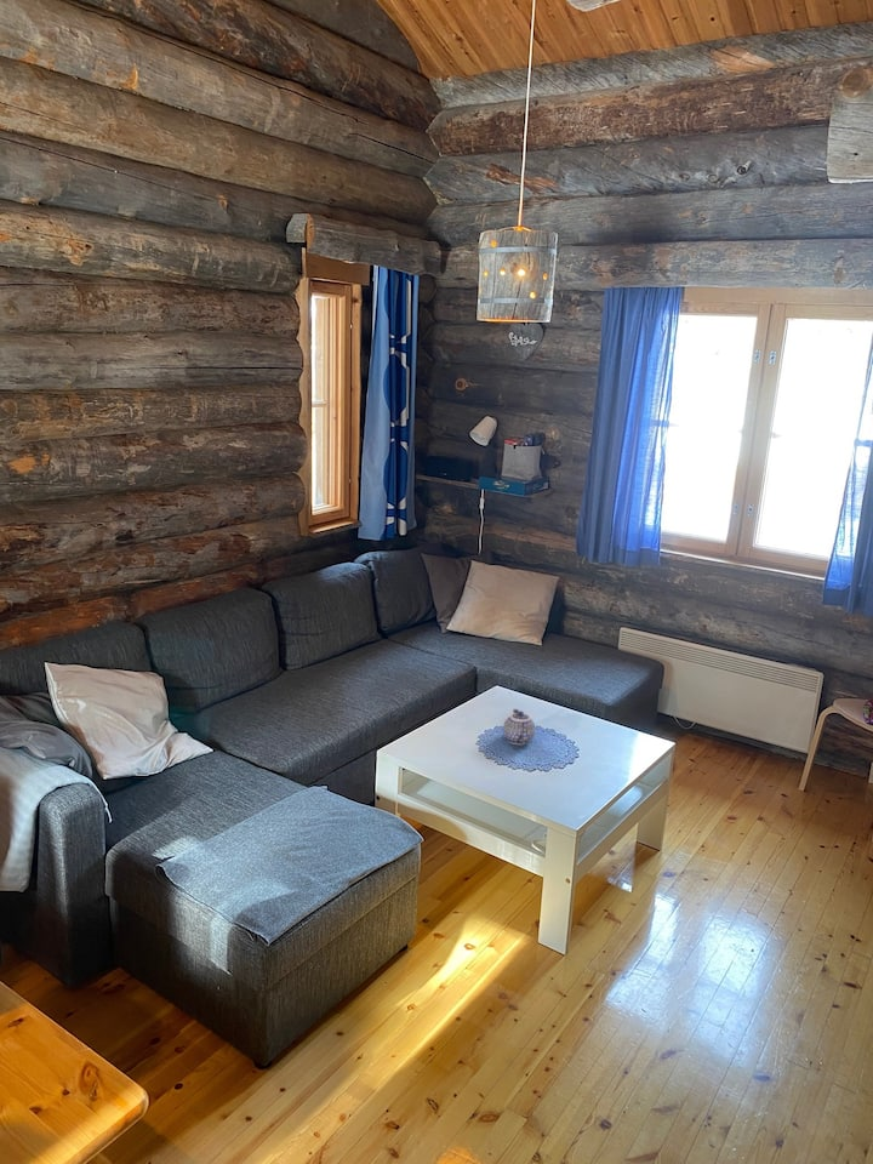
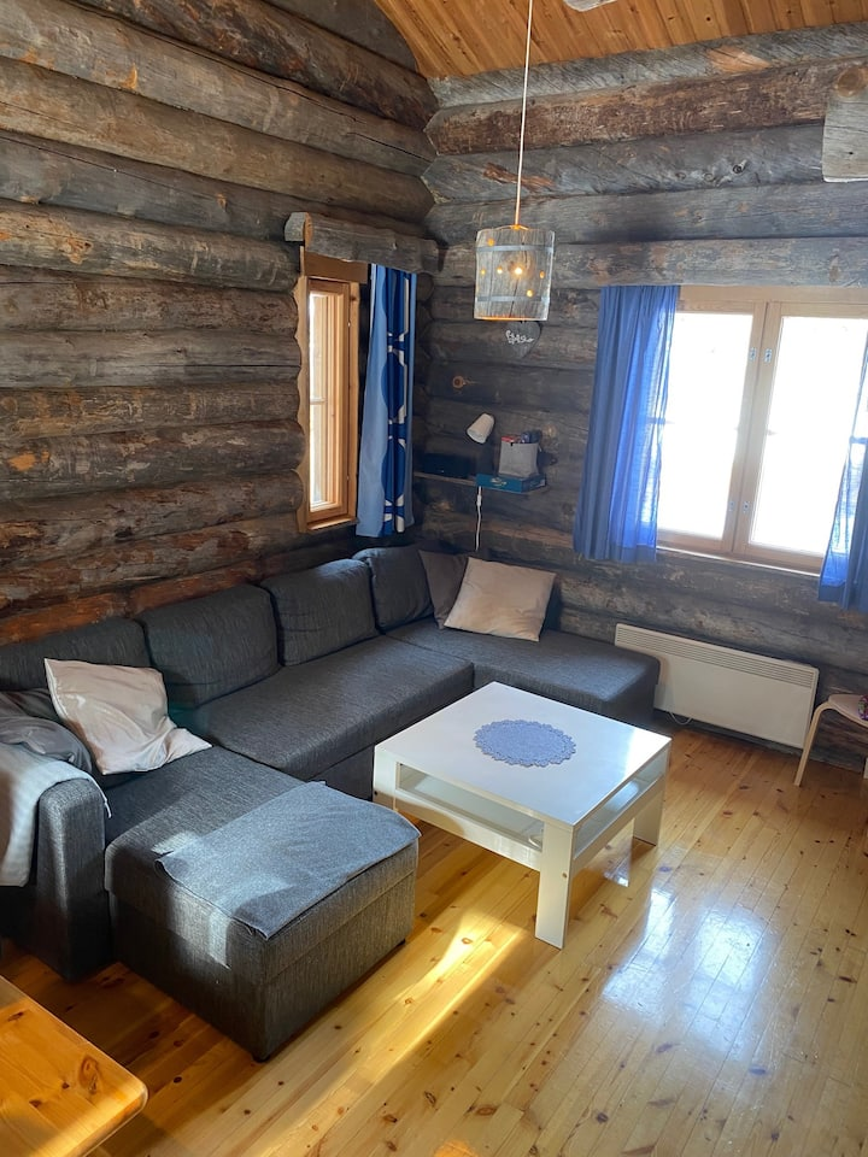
- teapot (519, 725)
